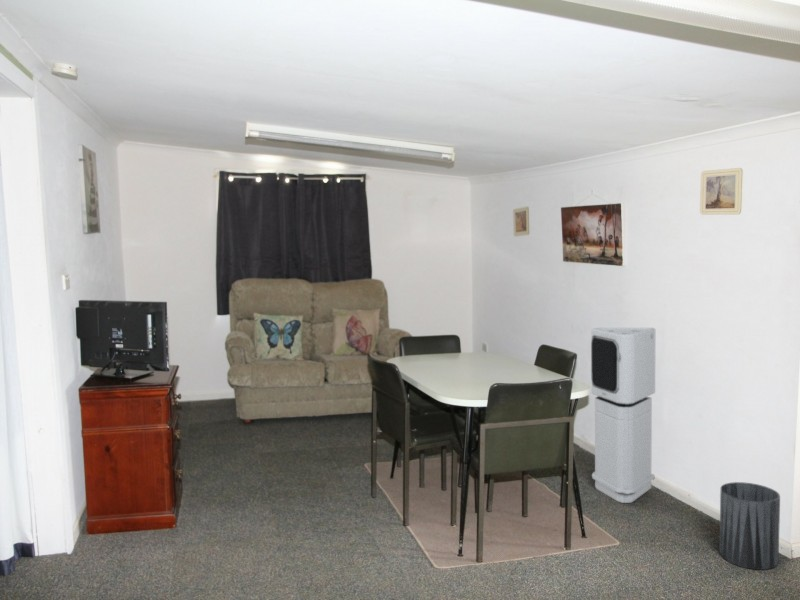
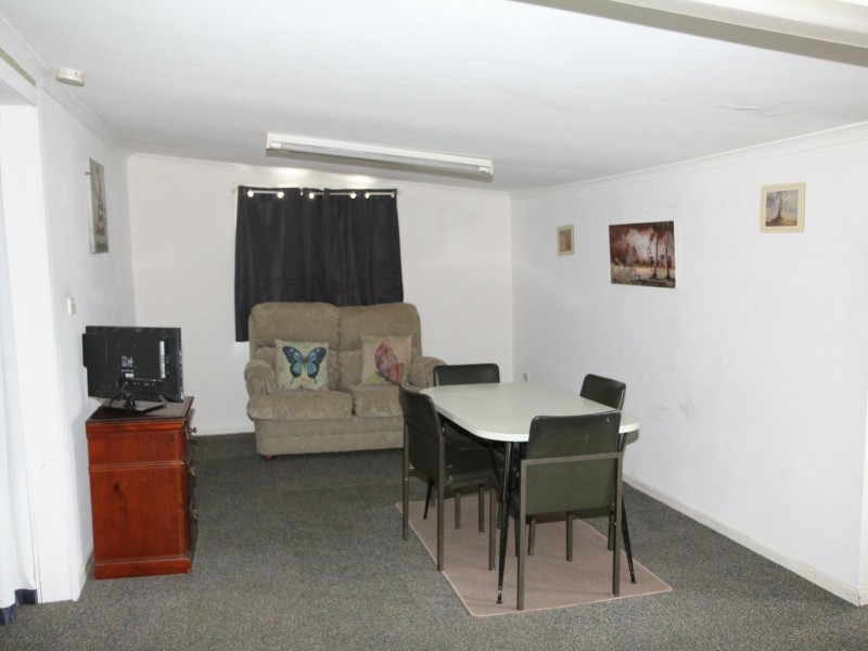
- trash can (749, 524)
- air purifier (628, 411)
